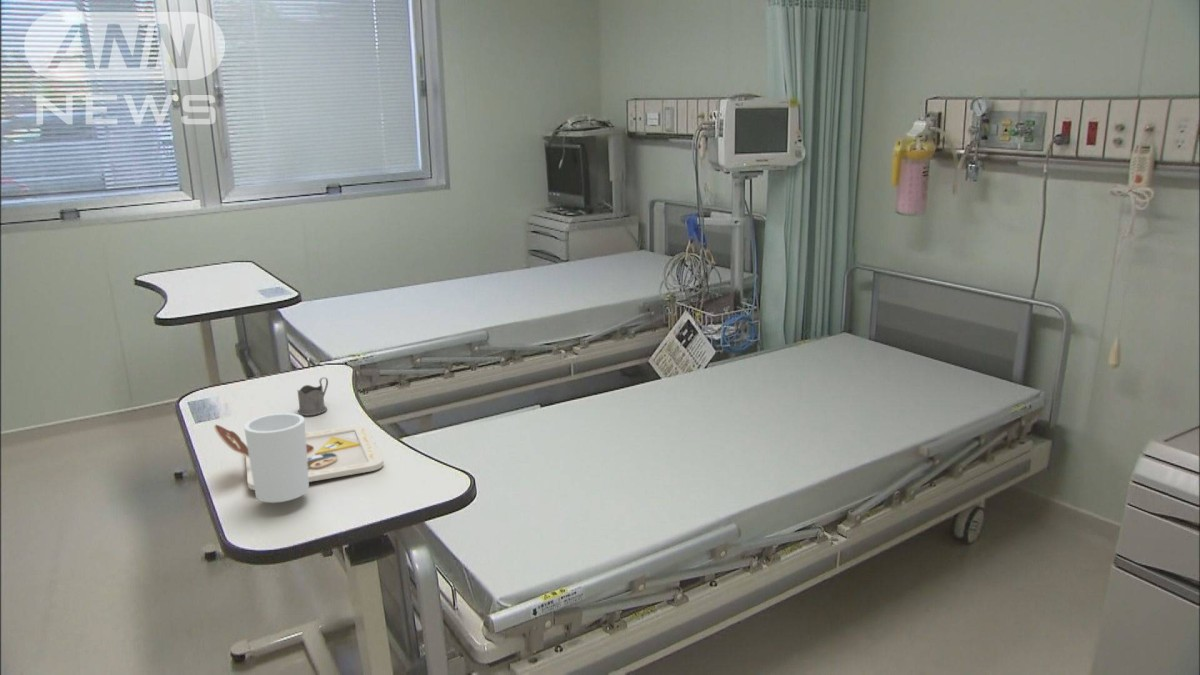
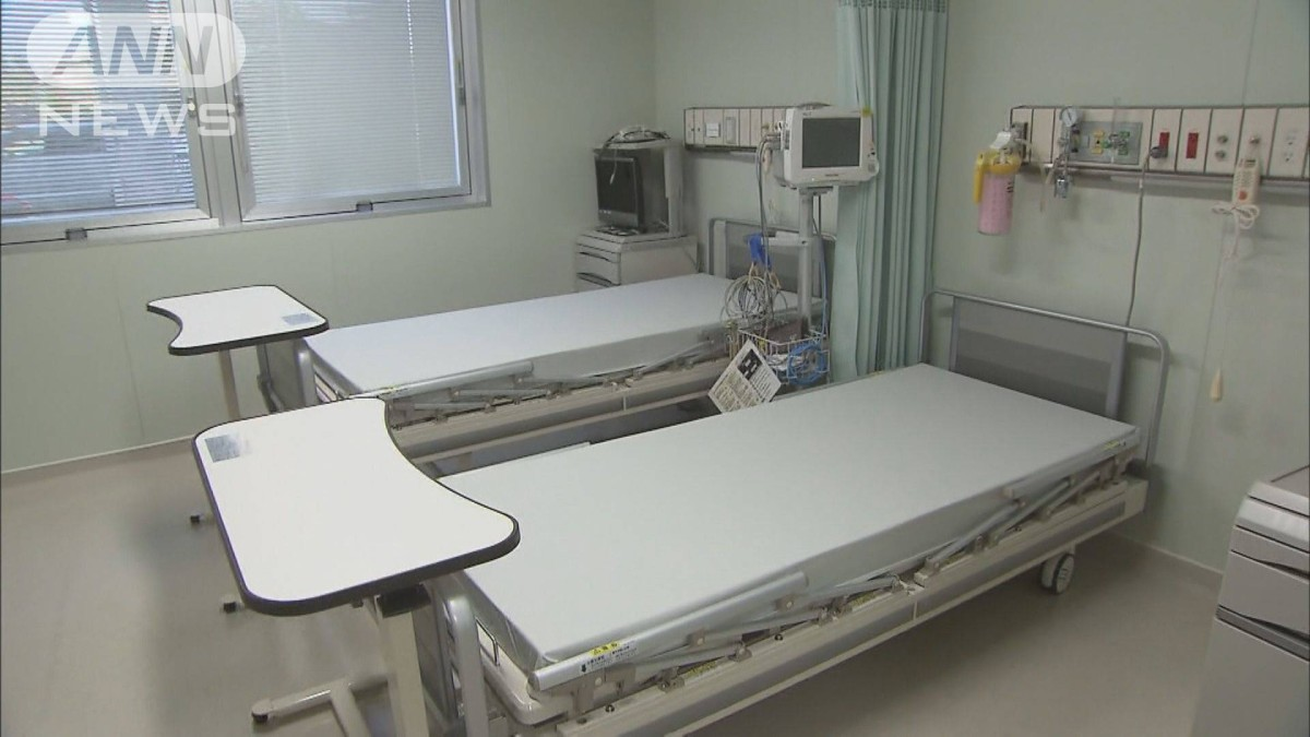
- tea glass holder (313, 391)
- food tray (299, 434)
